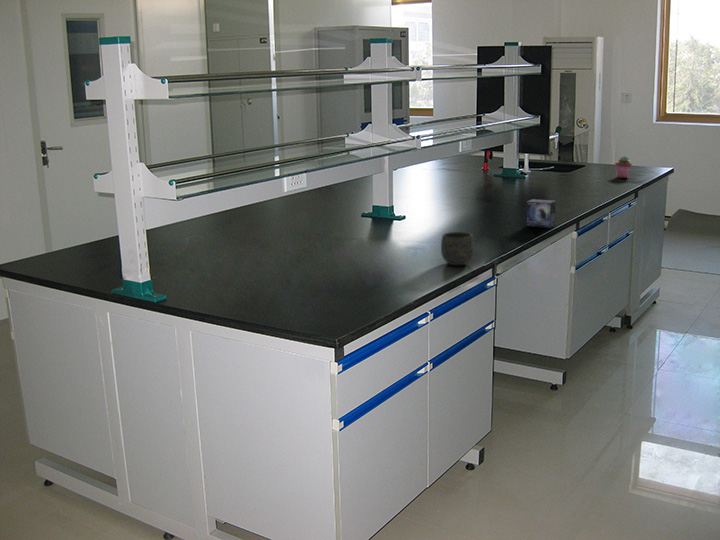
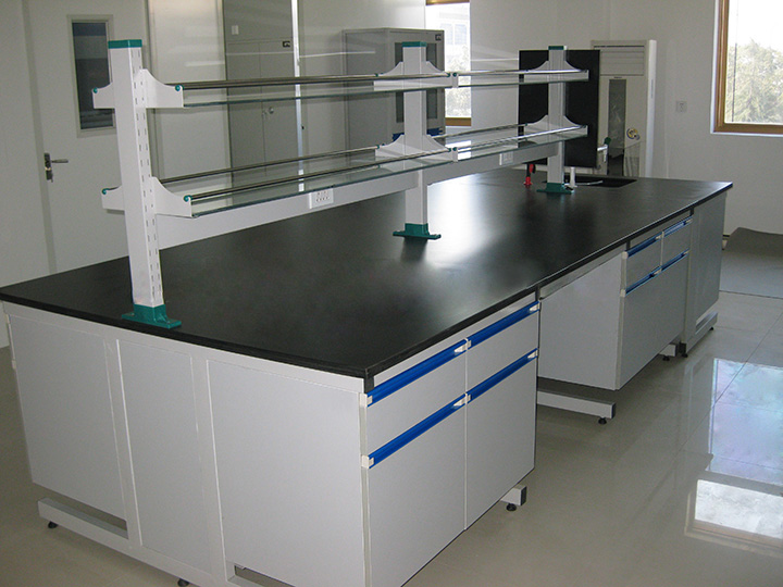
- potted succulent (623, 166)
- small box (540, 213)
- mug (459, 248)
